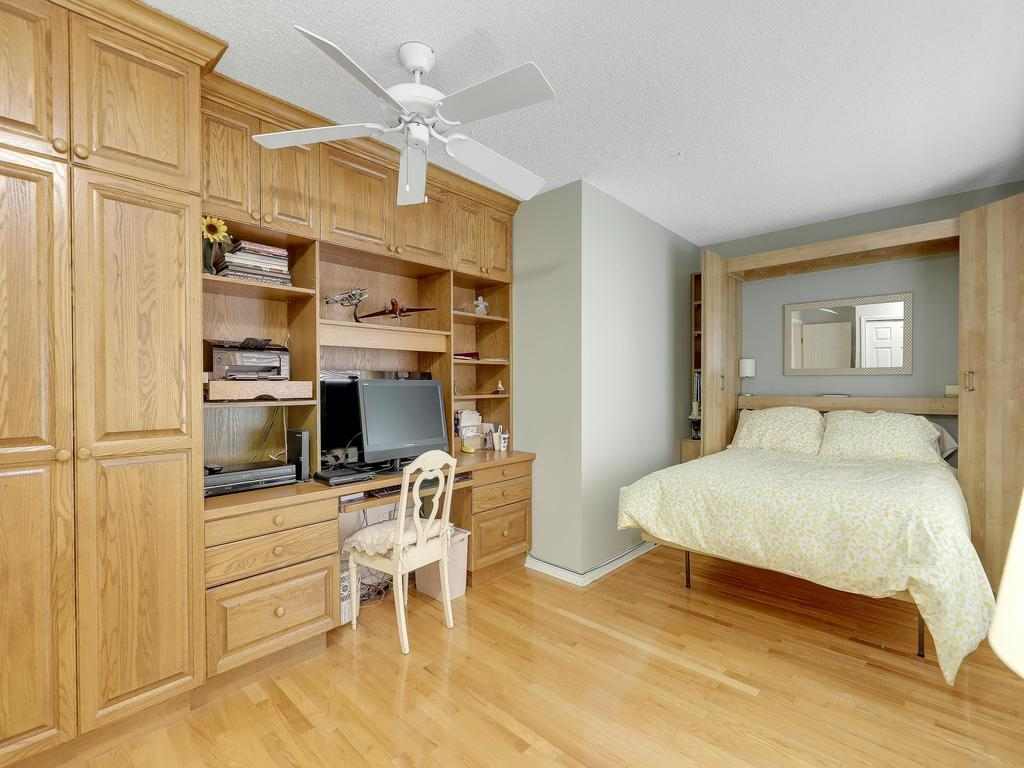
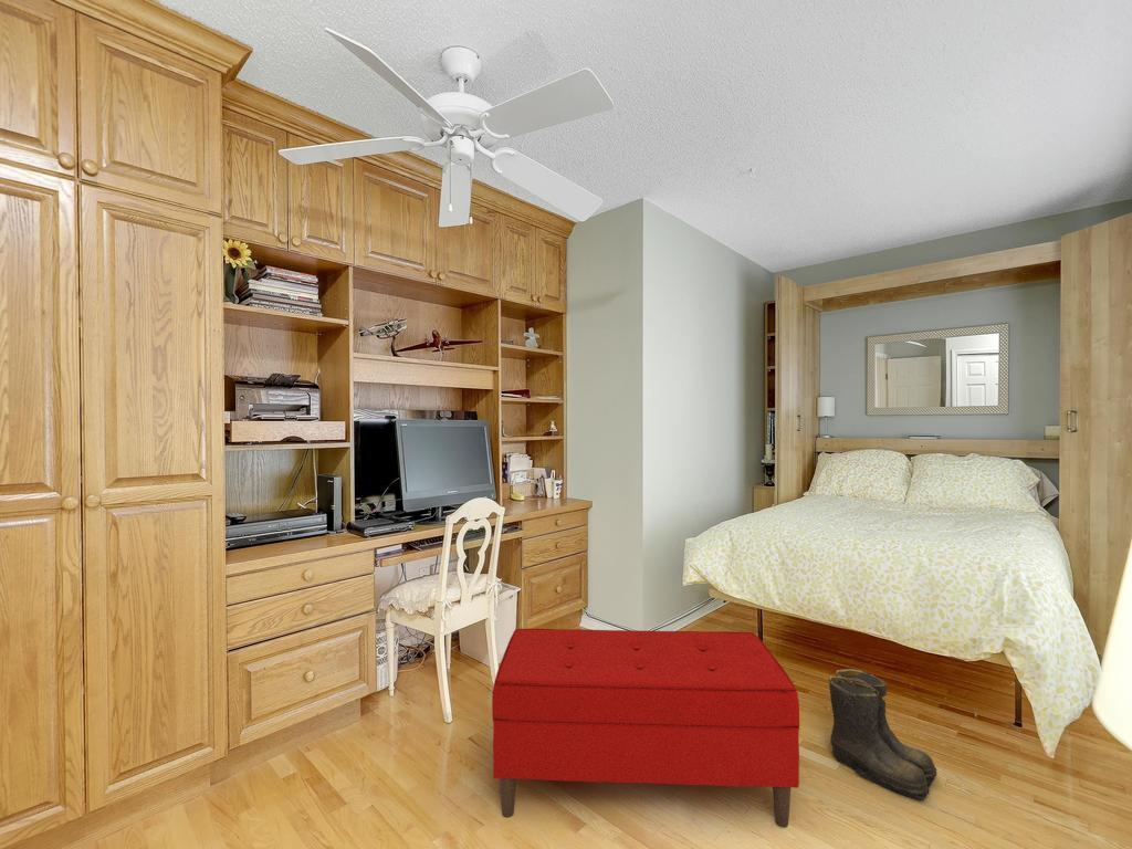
+ boots (880, 727)
+ bench (638, 717)
